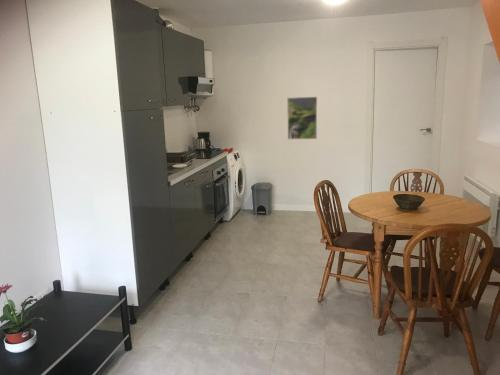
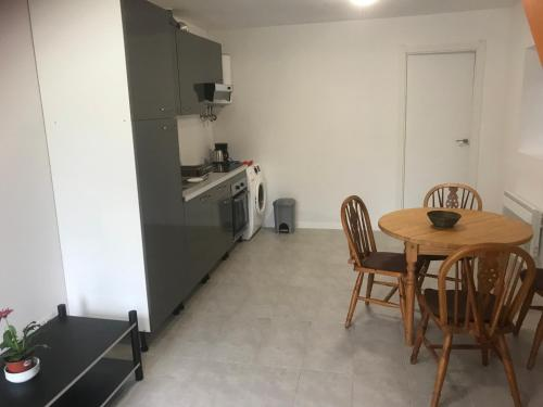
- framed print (302, 118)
